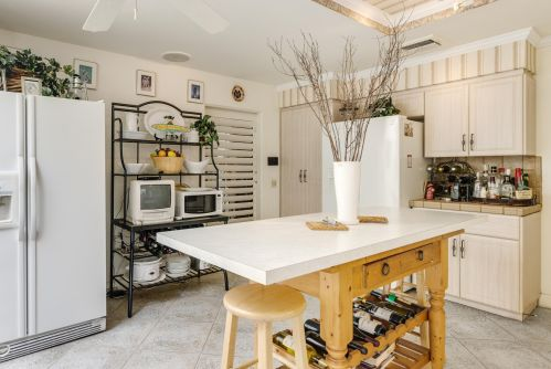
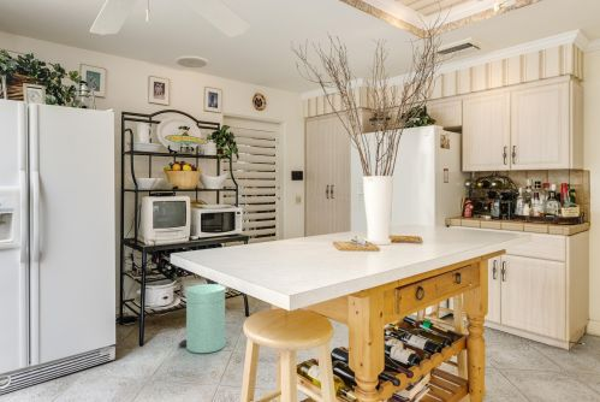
+ trash can (202, 315)
